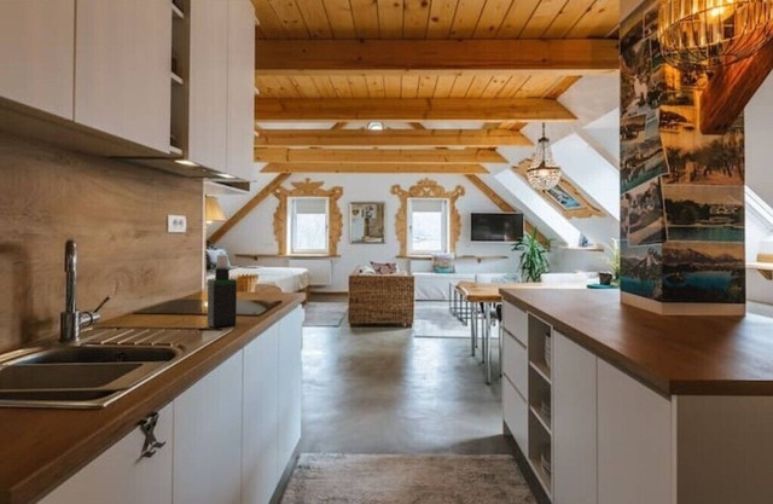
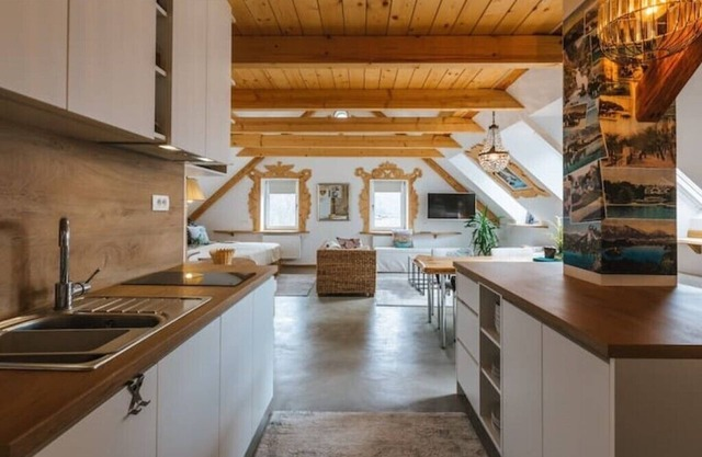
- spray bottle (221, 290)
